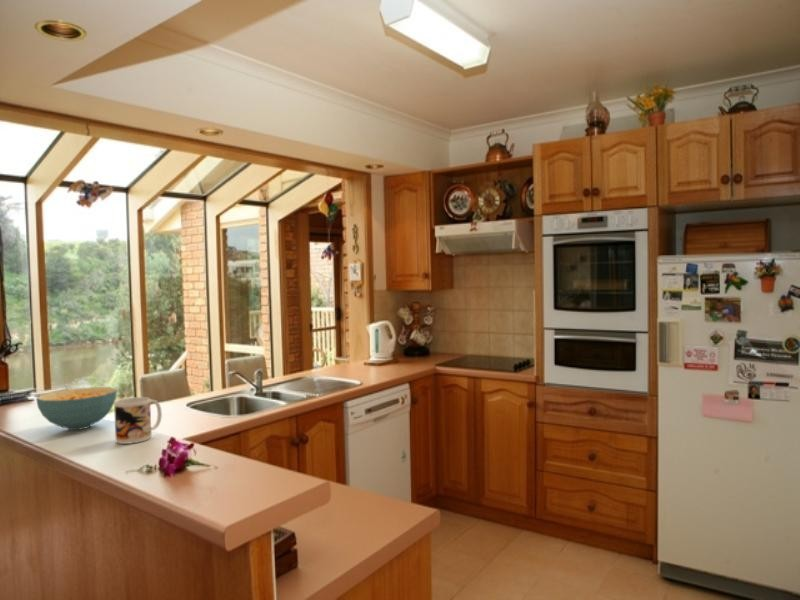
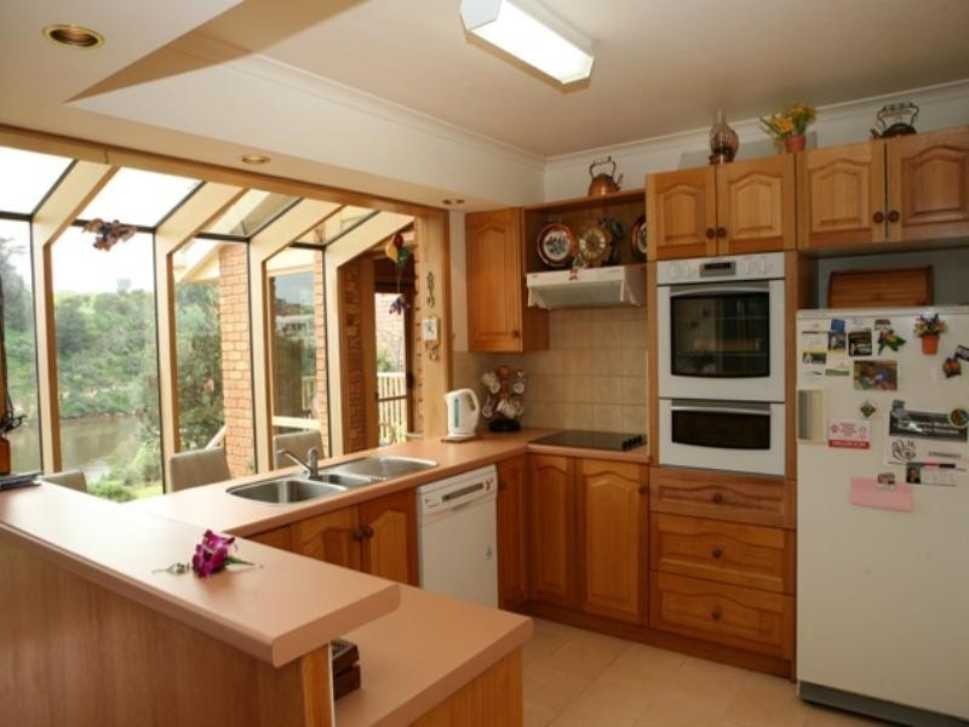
- mug (139, 418)
- cereal bowl (78, 410)
